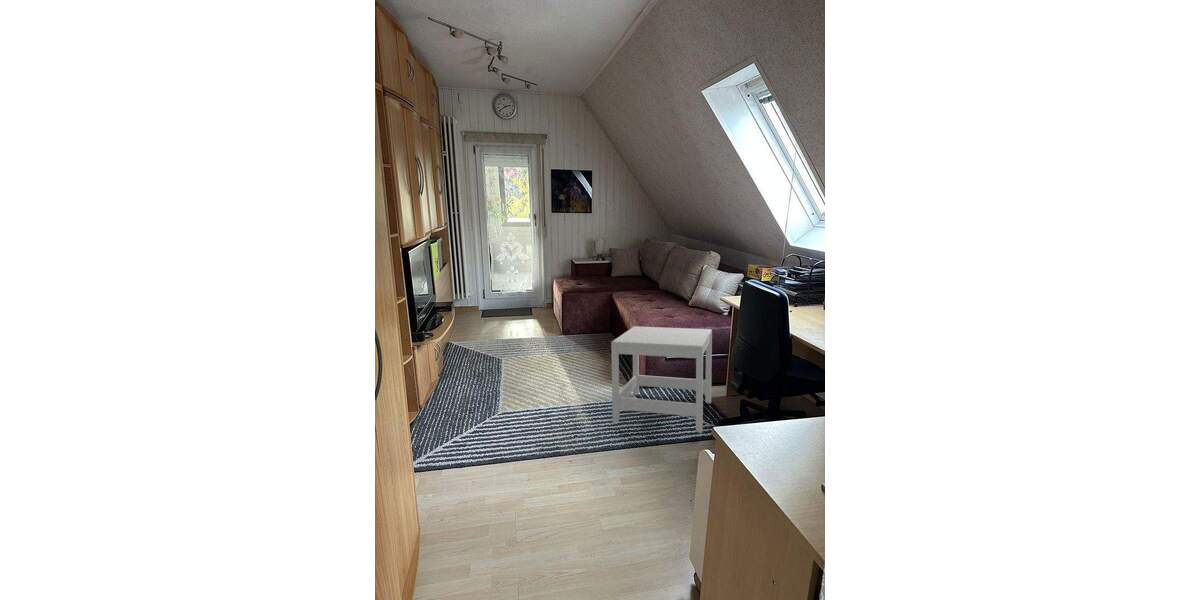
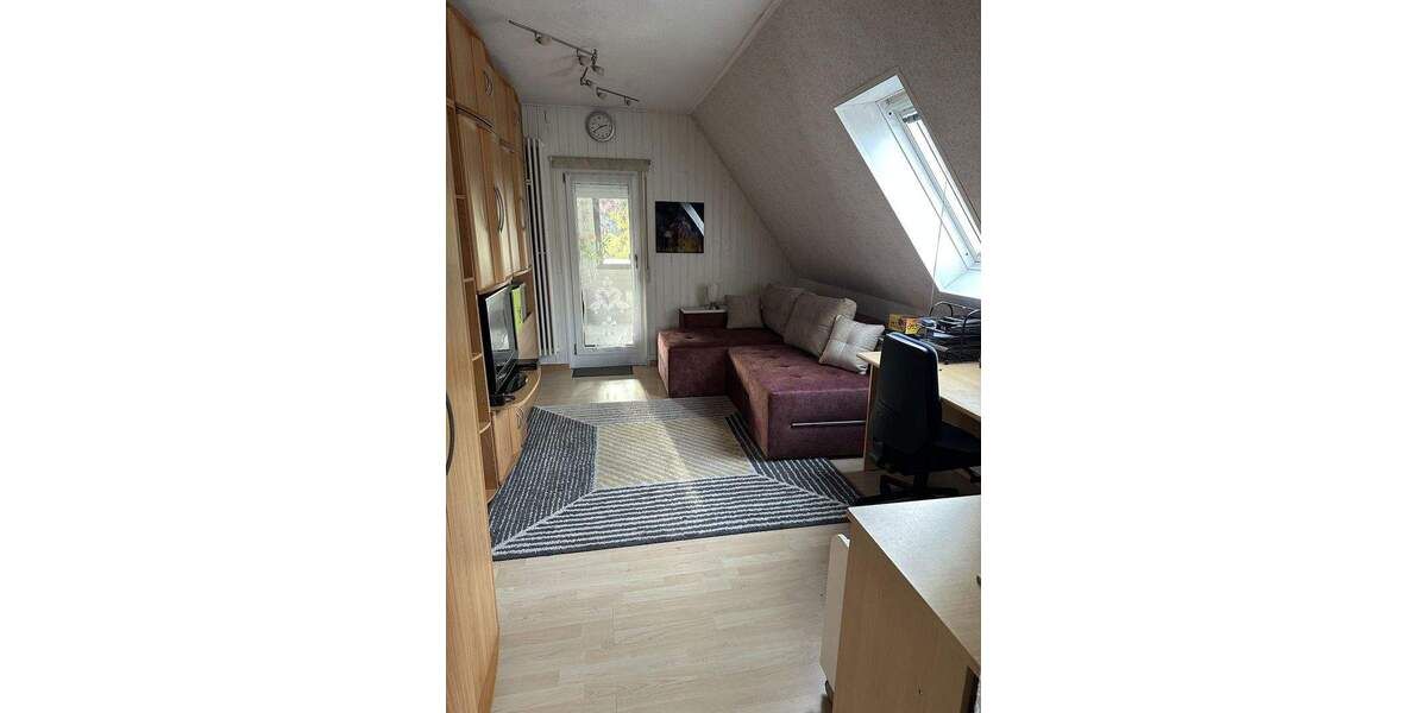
- side table (664, 377)
